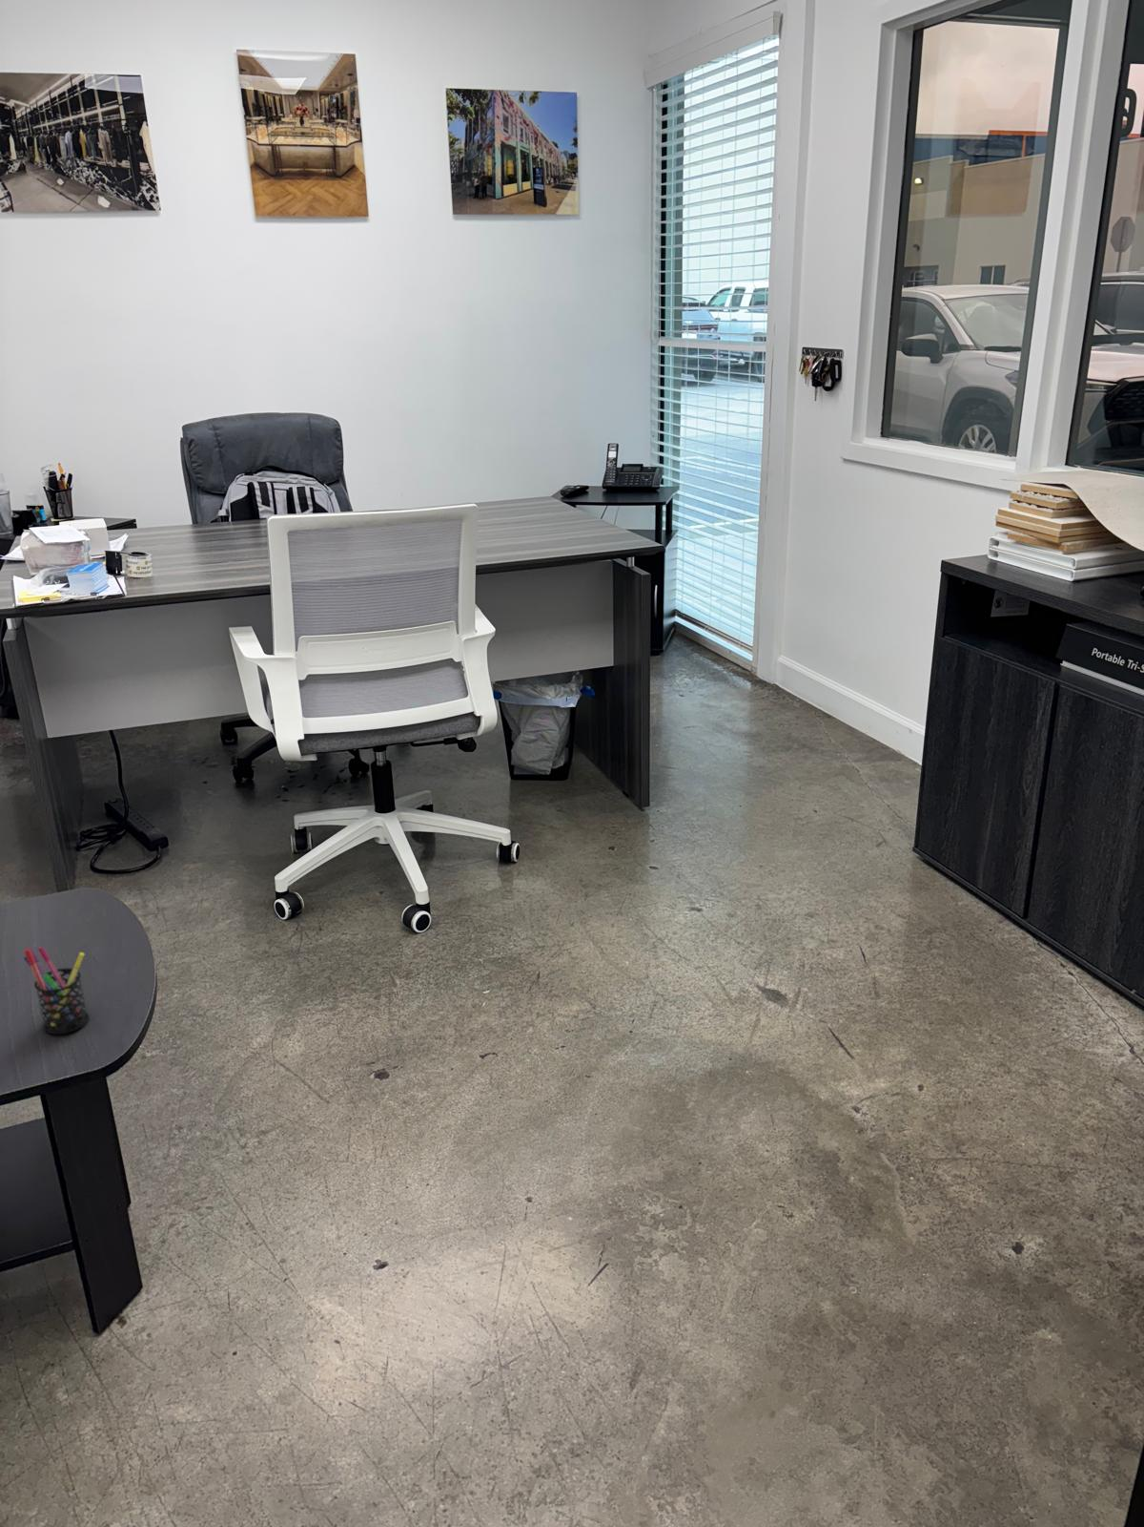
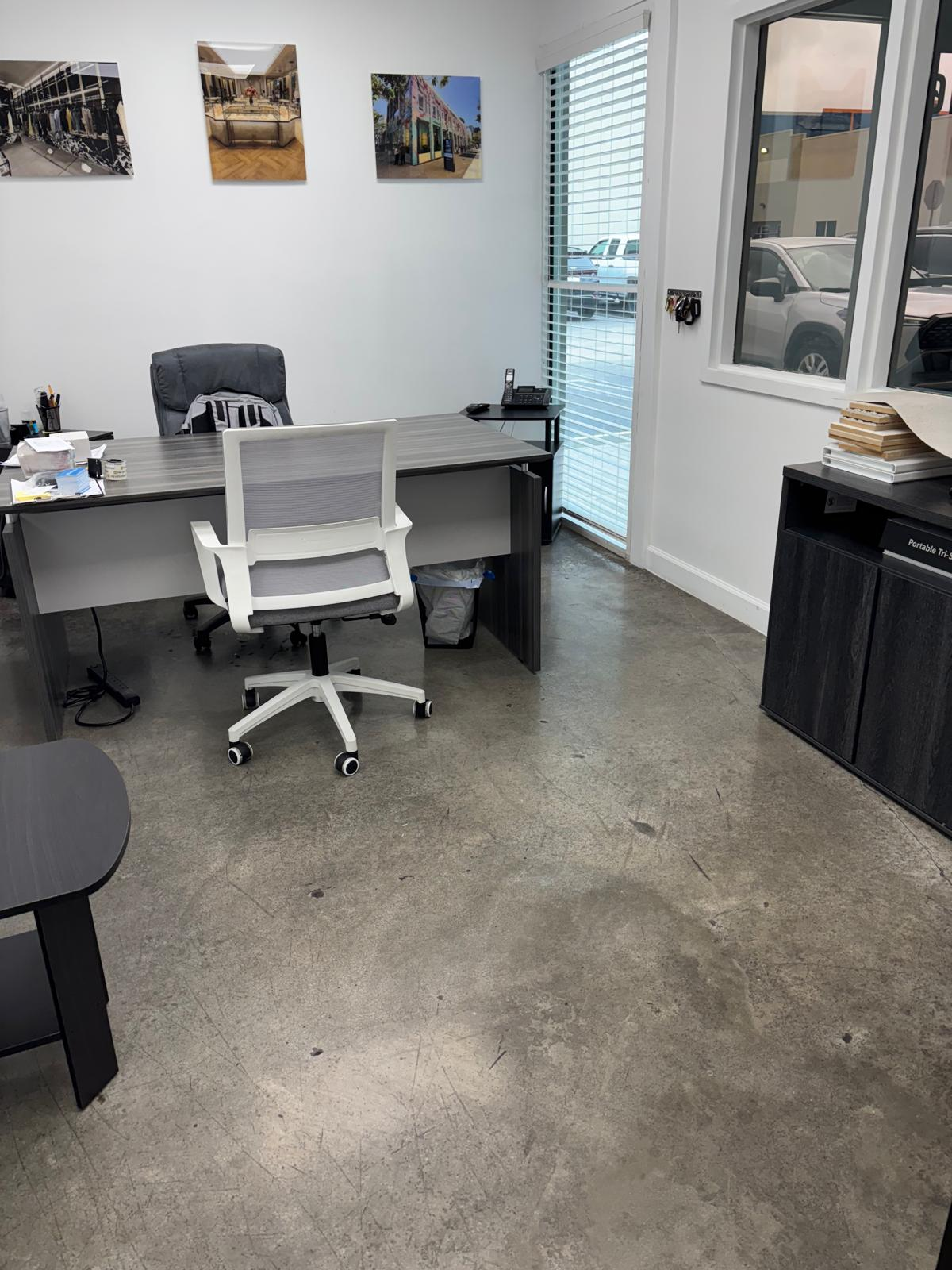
- pen holder (54, 988)
